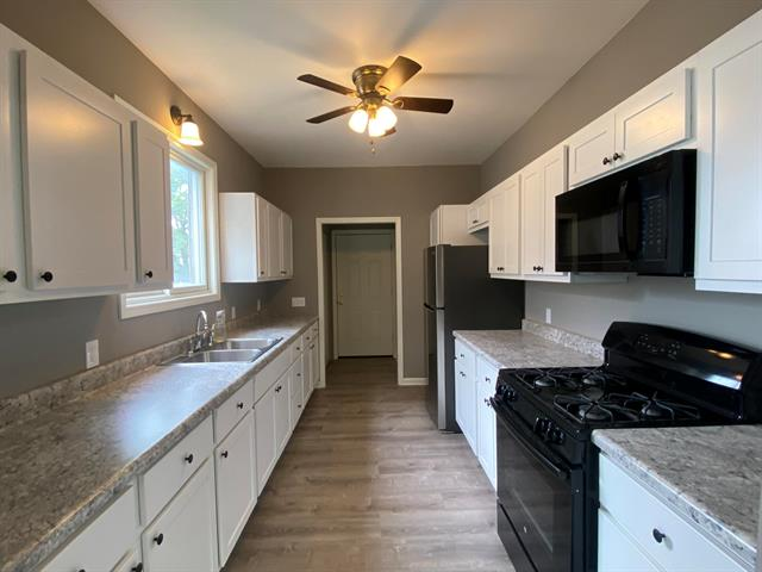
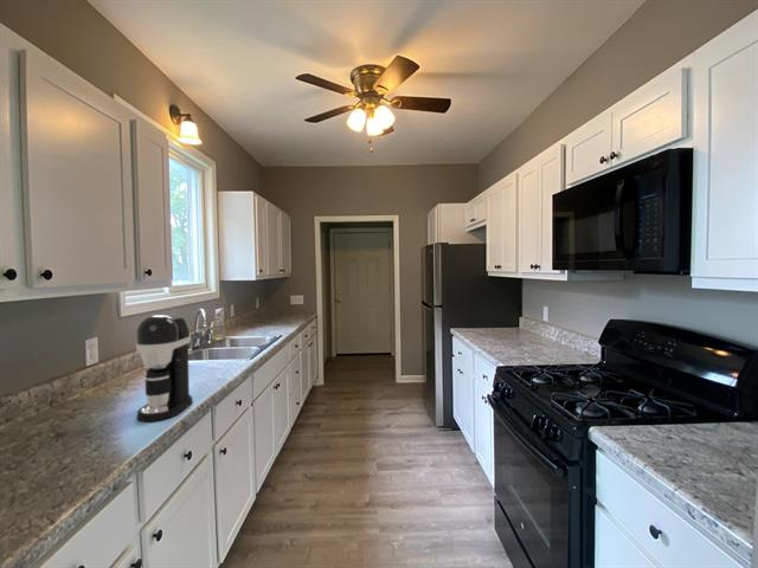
+ coffee maker (165, 361)
